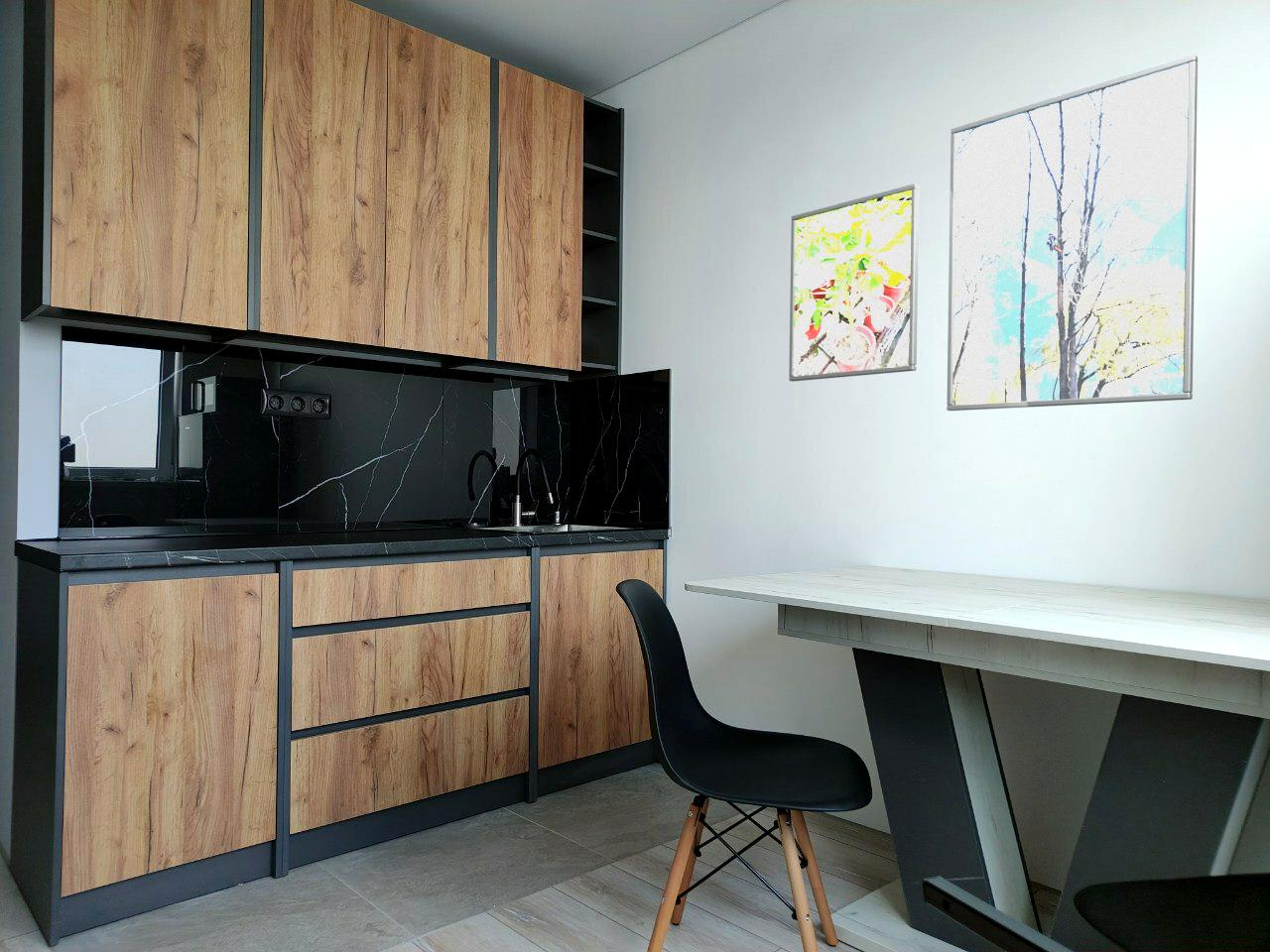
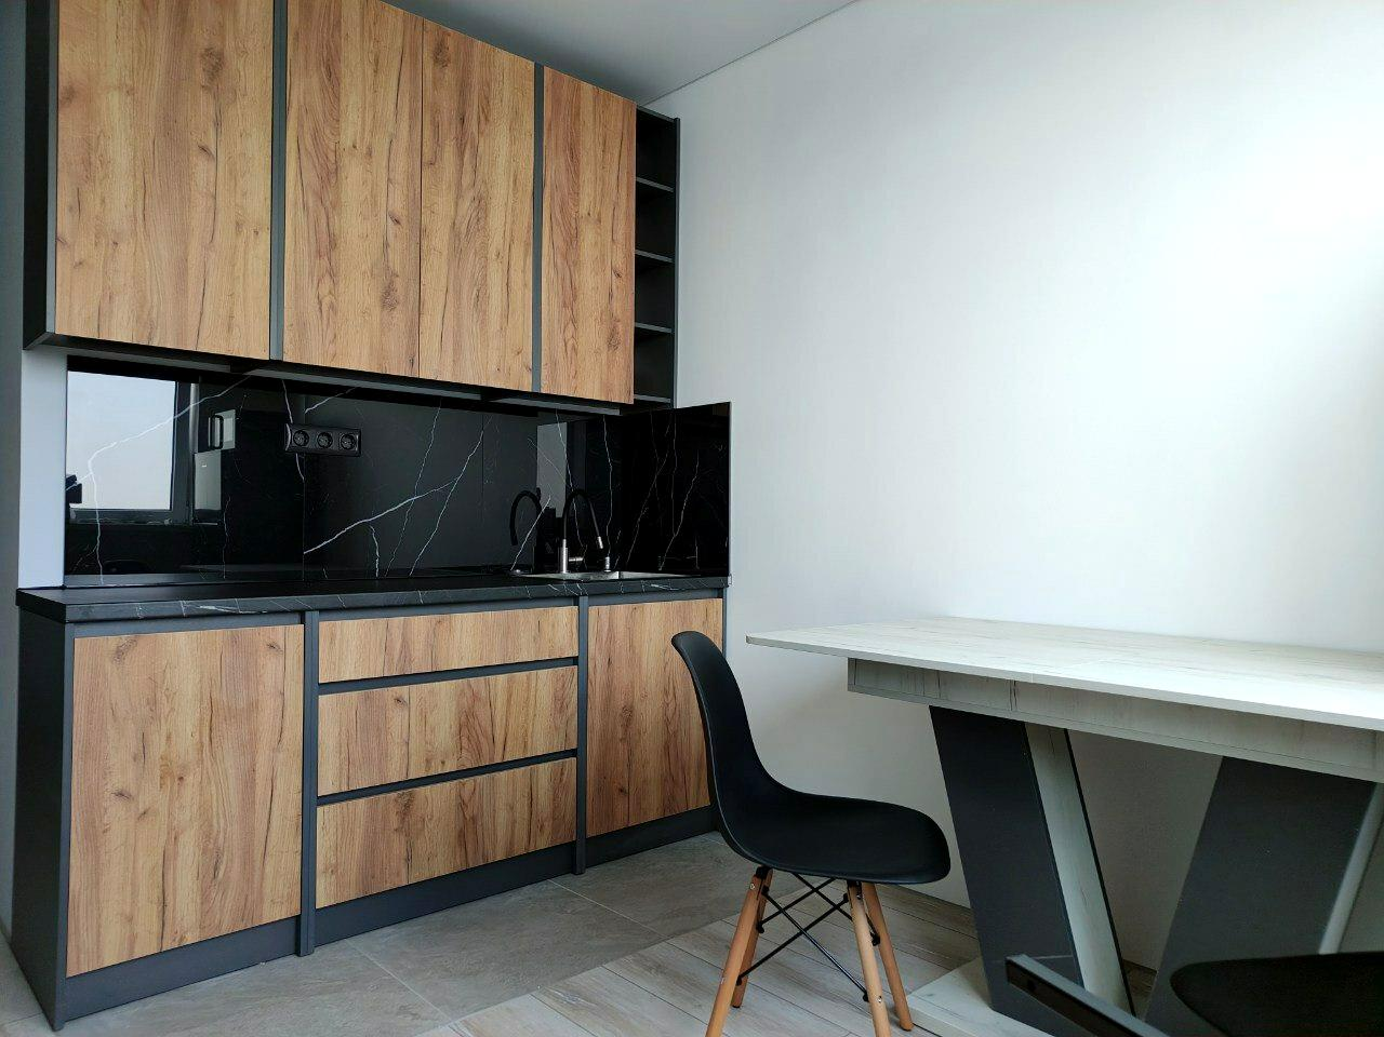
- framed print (1060, 251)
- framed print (849, 289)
